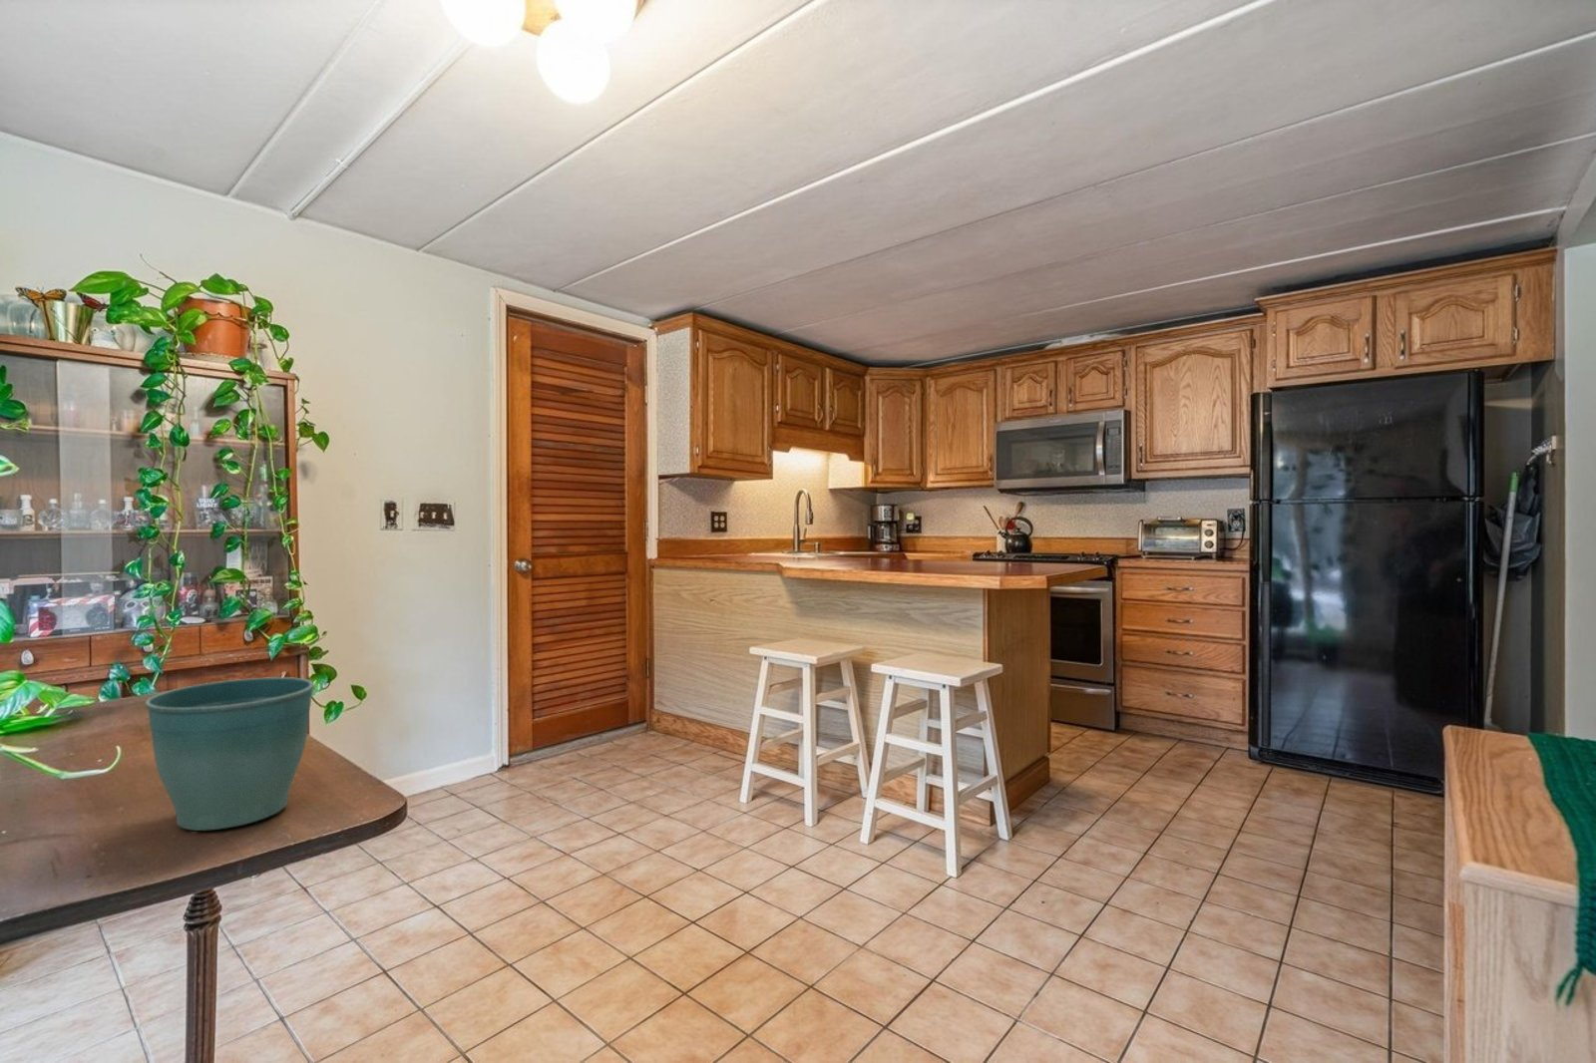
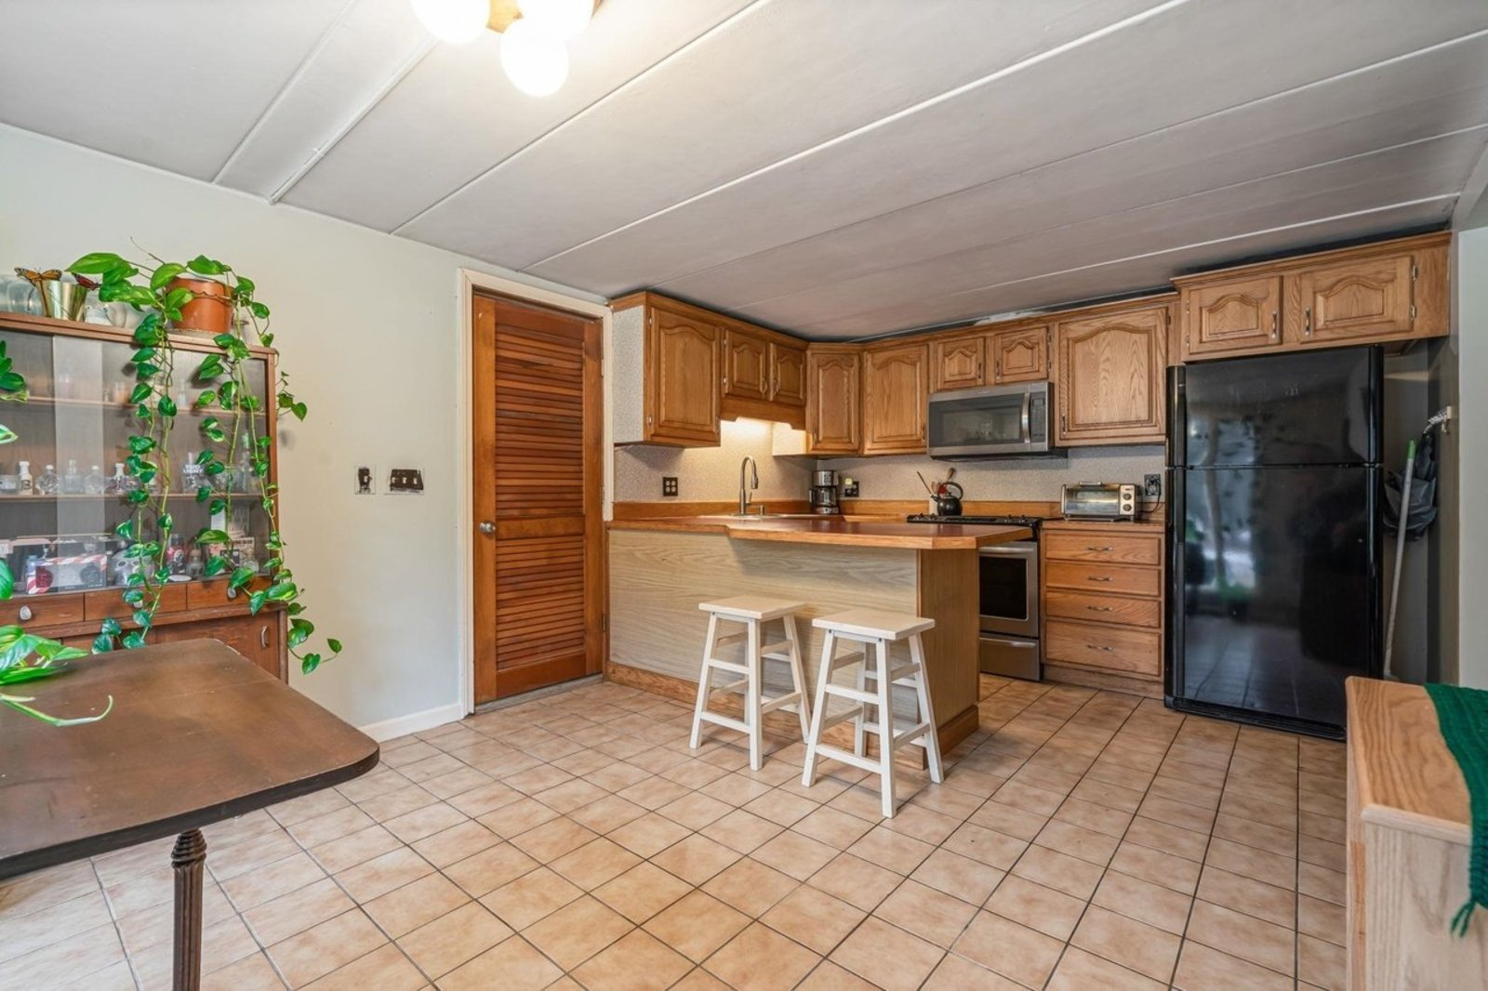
- flower pot (235, 752)
